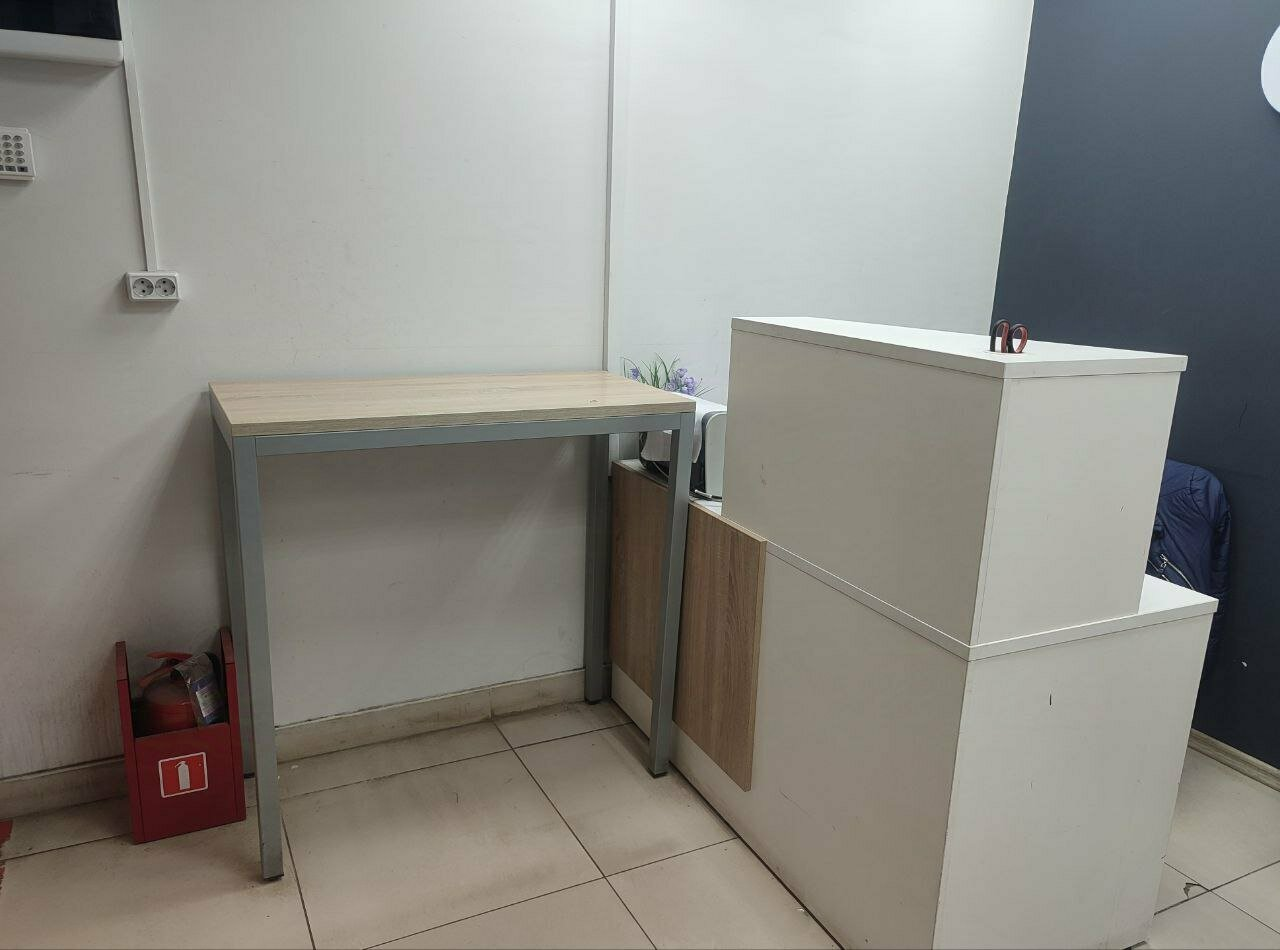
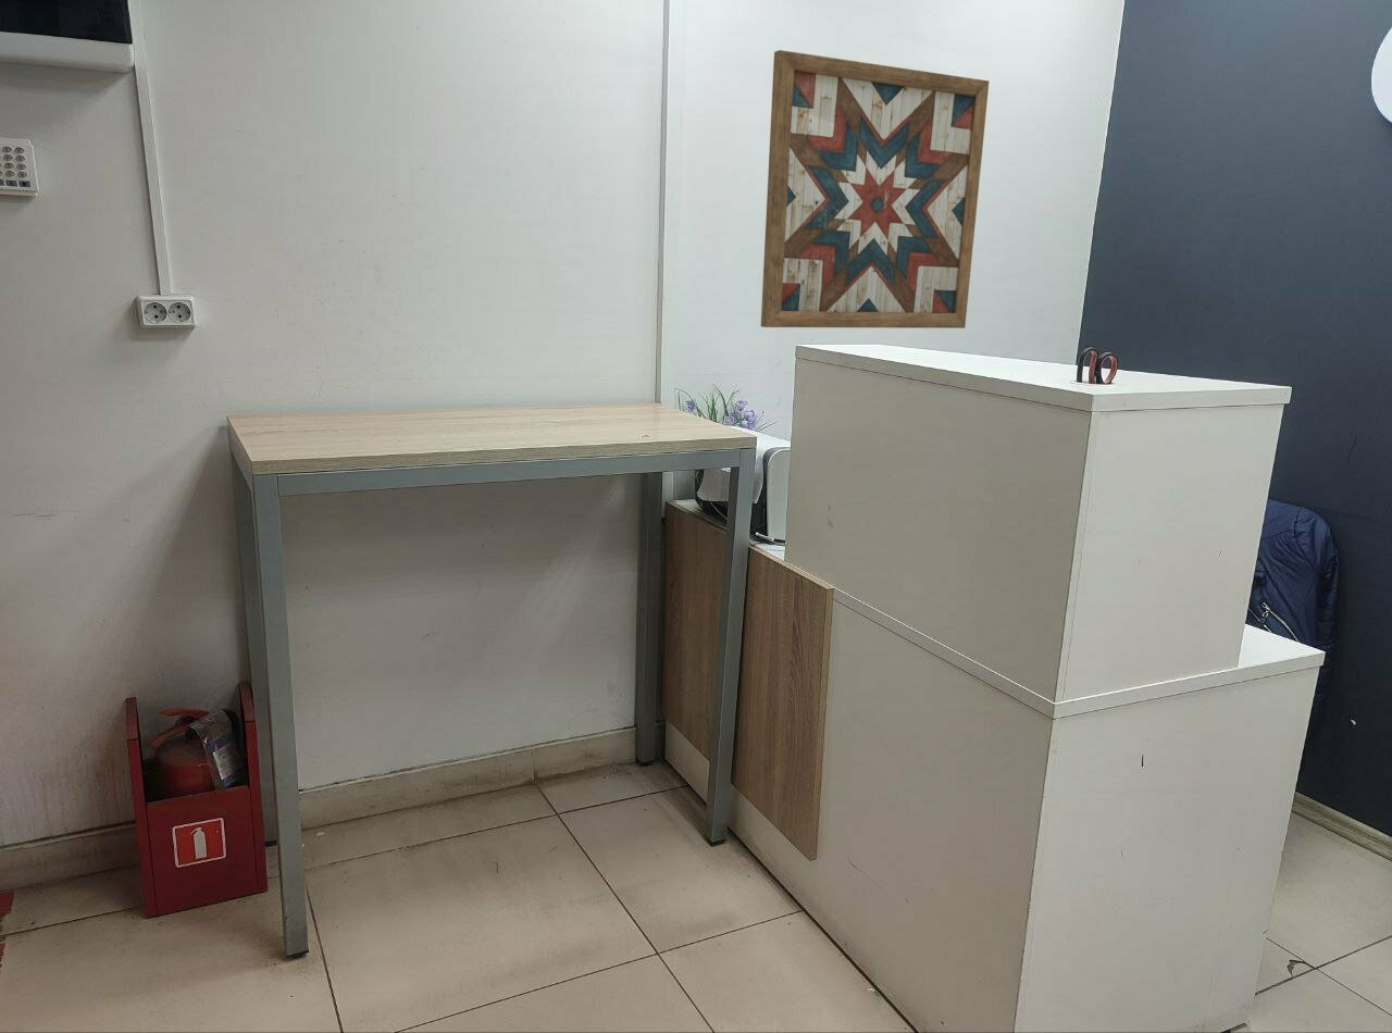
+ wall art (877, 201)
